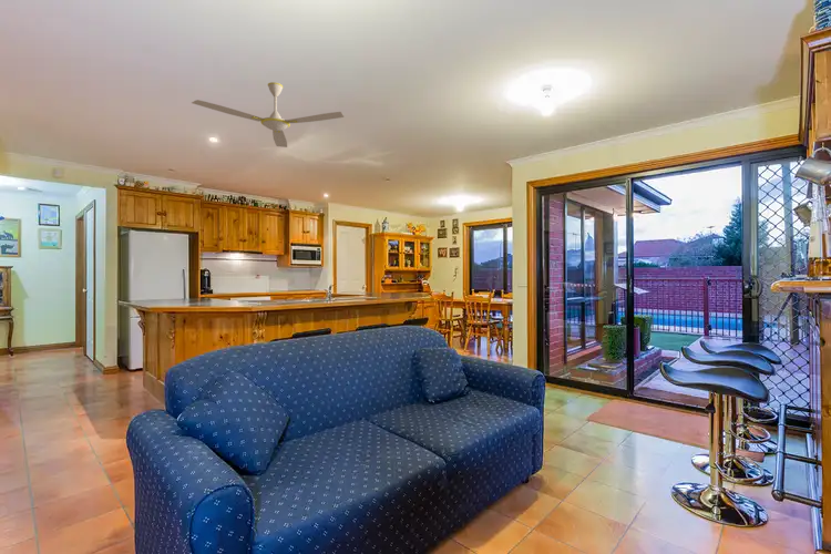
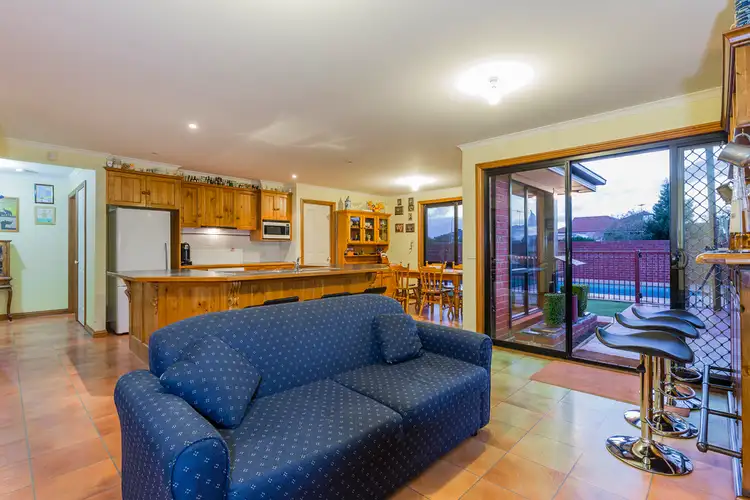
- ceiling fan (271, 113)
